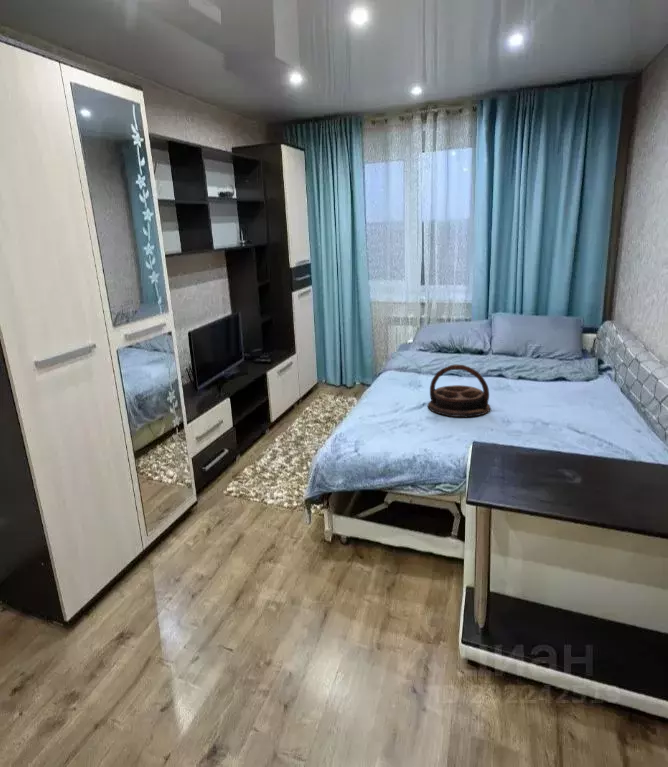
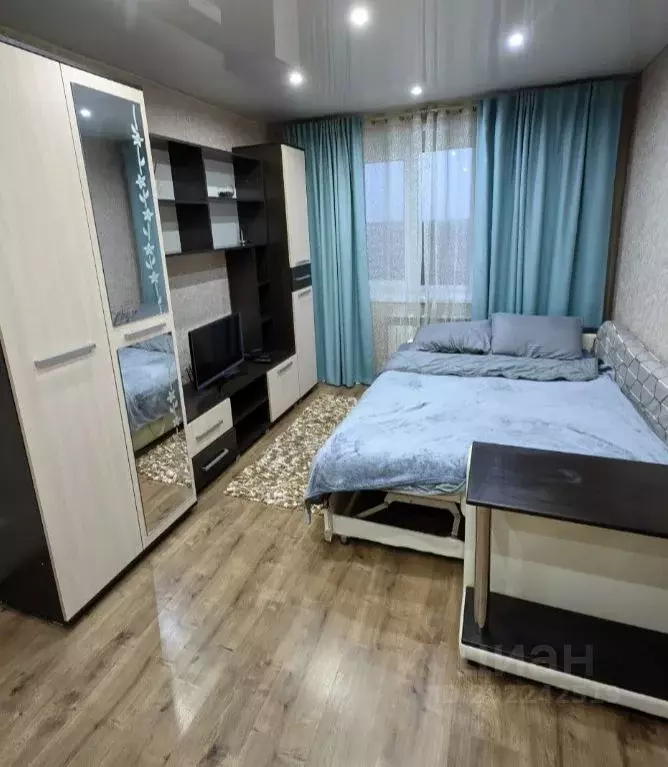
- serving tray (459, 386)
